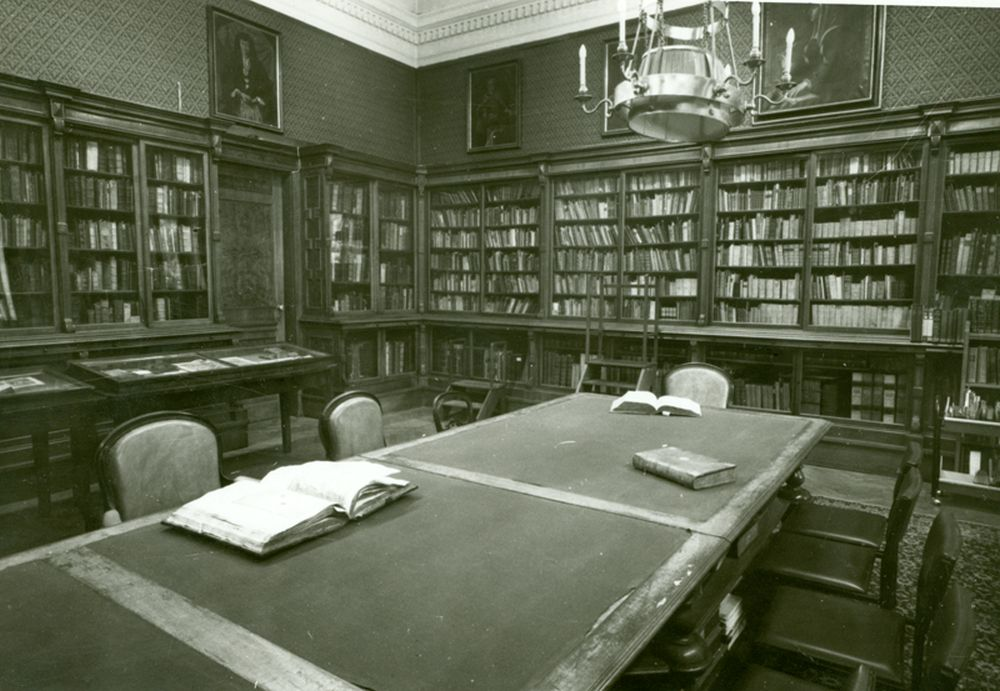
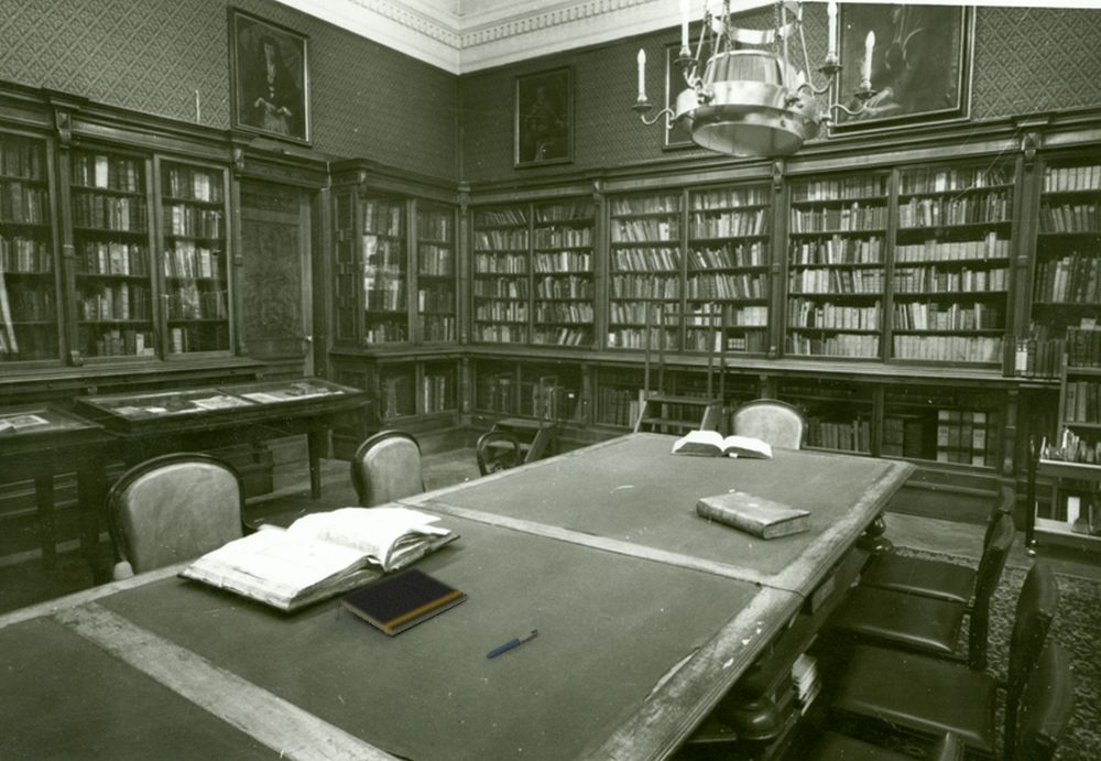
+ pen (512, 642)
+ notepad (404, 598)
